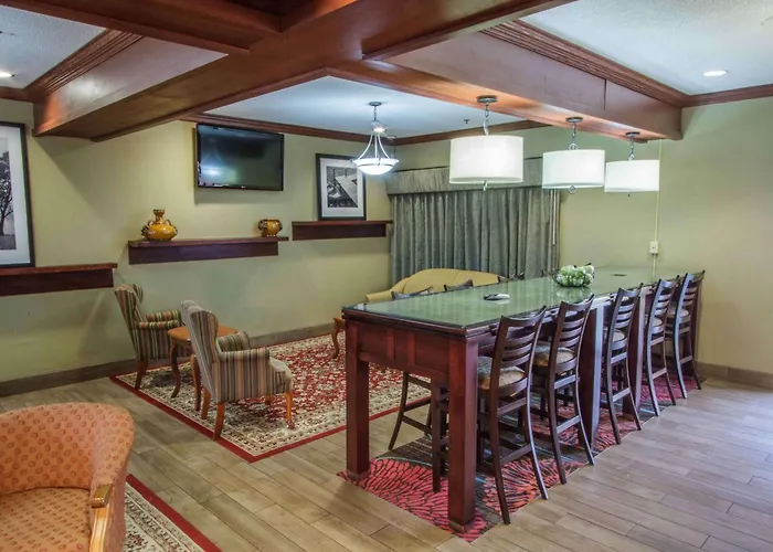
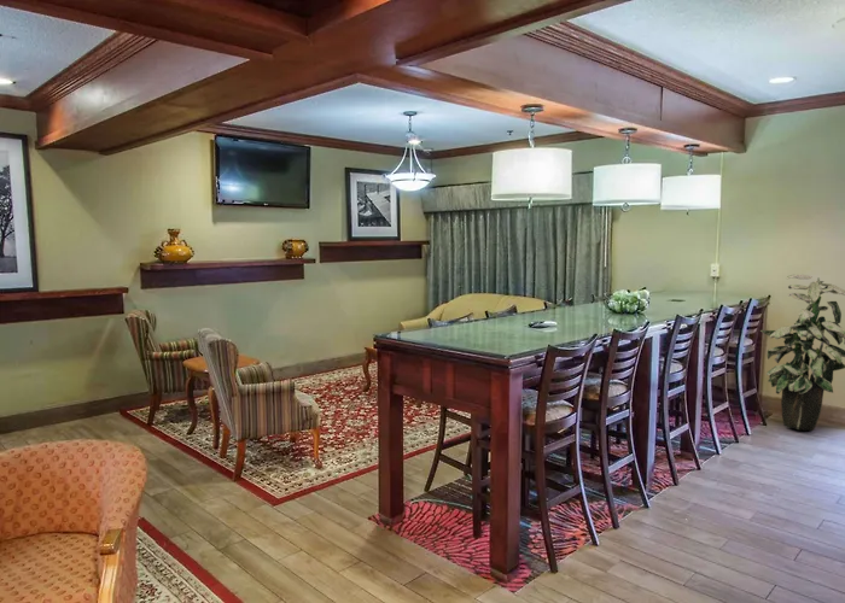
+ indoor plant (803, 351)
